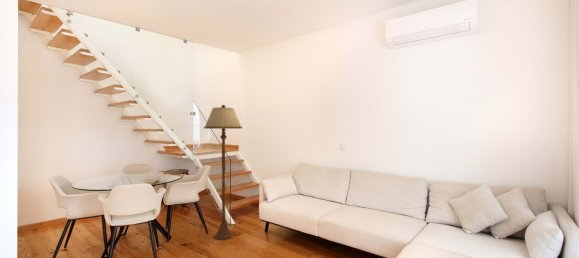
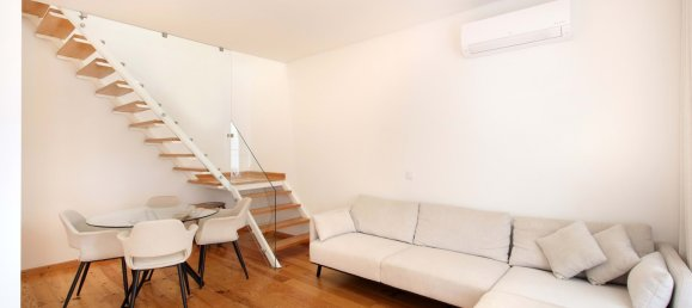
- floor lamp (223, 170)
